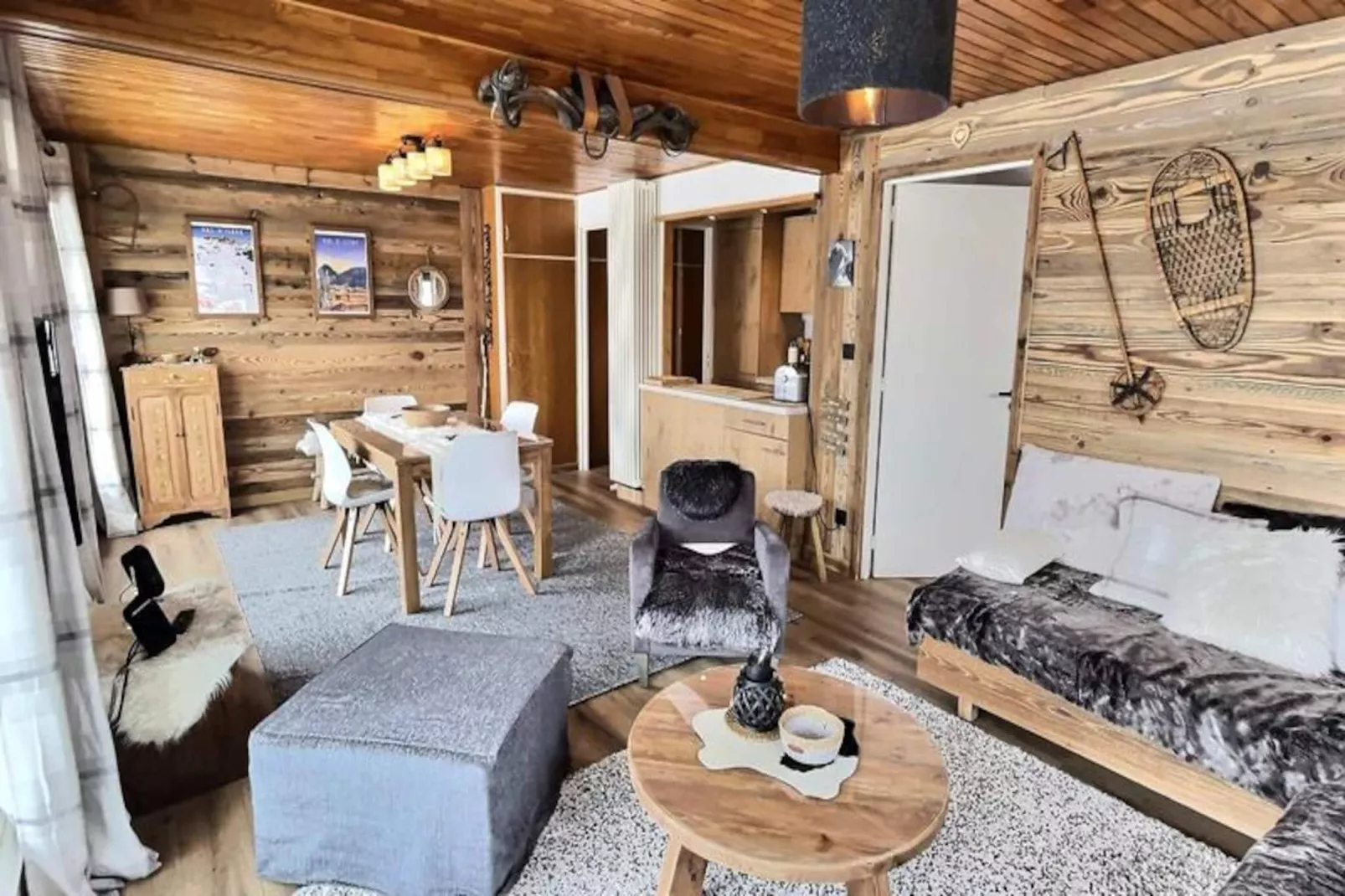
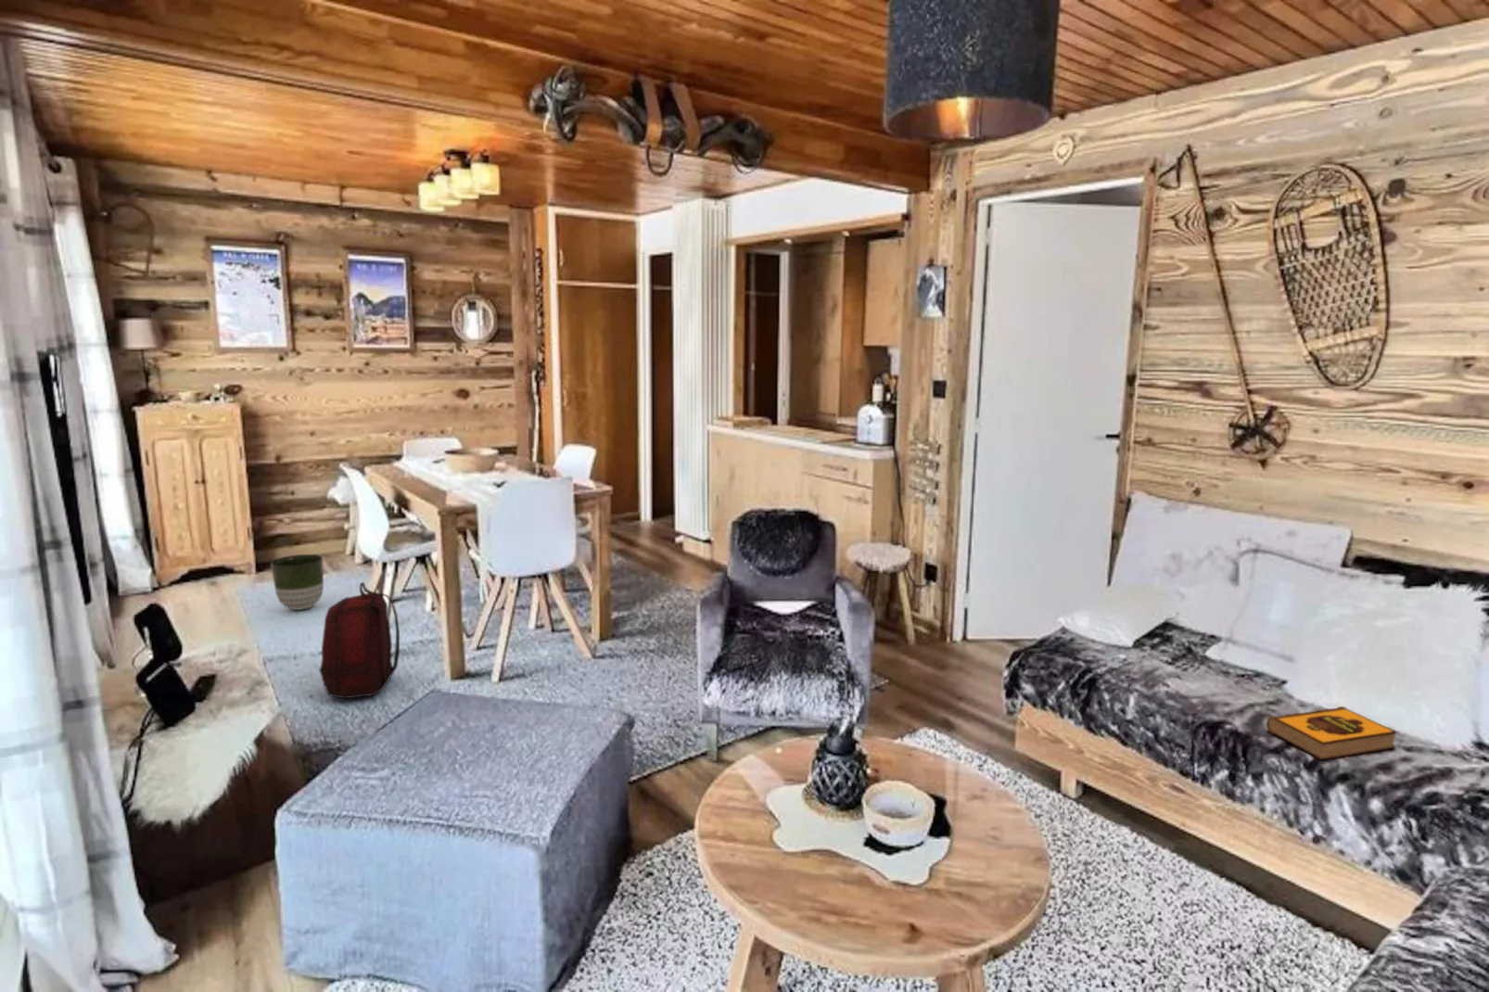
+ planter (299, 585)
+ hardback book (1330, 730)
+ backpack (356, 636)
